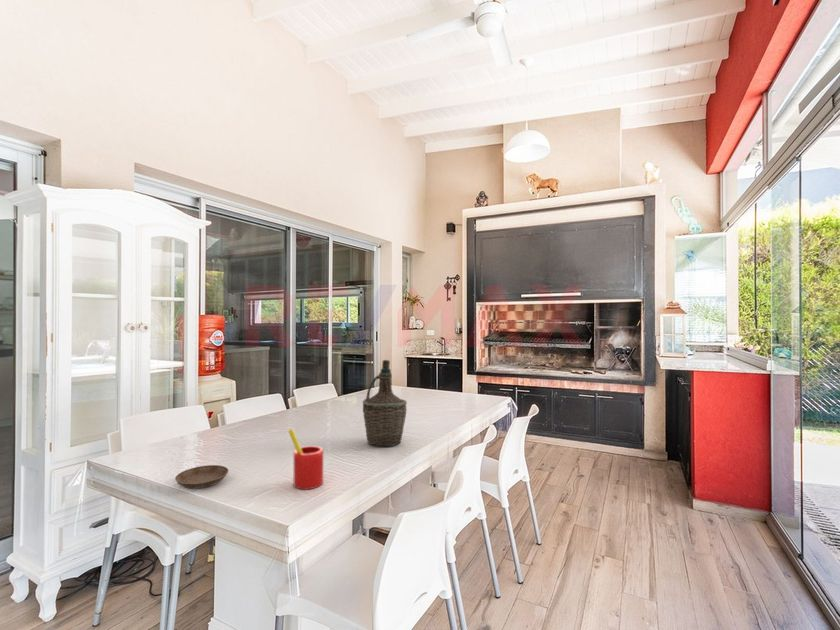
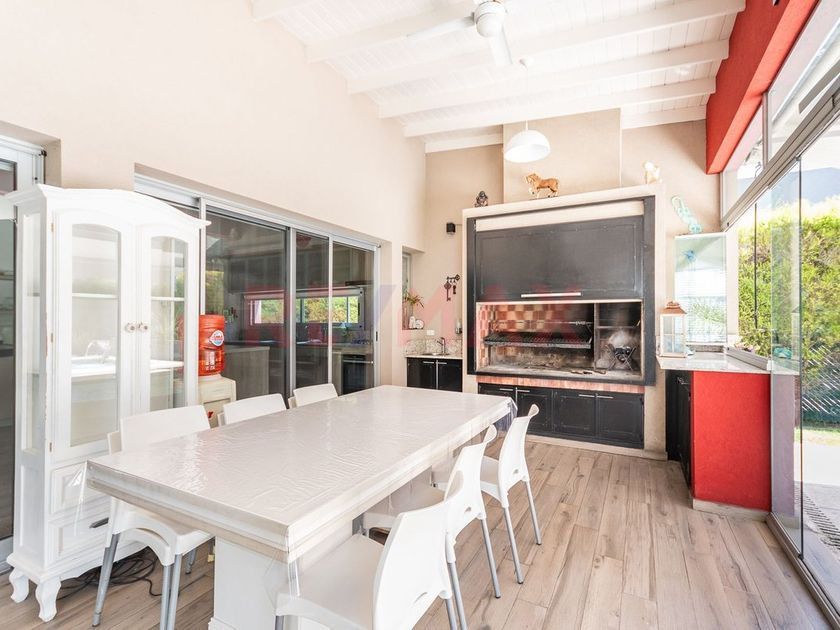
- straw (305, 455)
- saucer (202, 477)
- bottle (384, 401)
